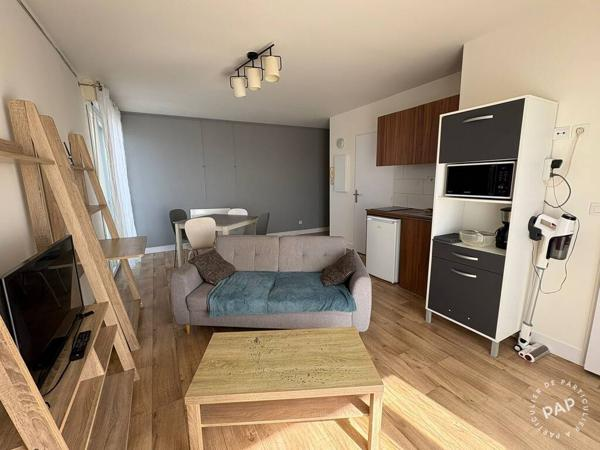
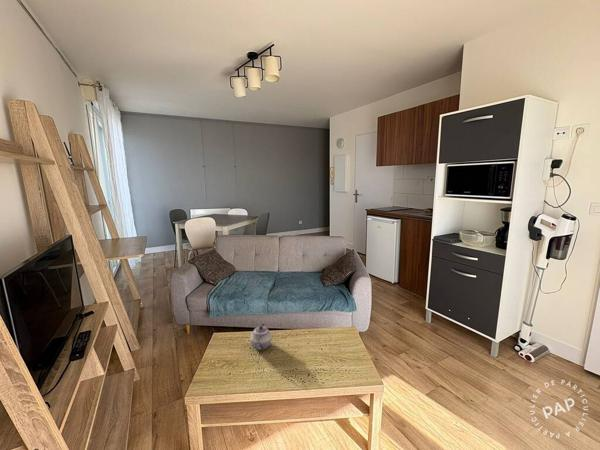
+ teapot (261, 336)
